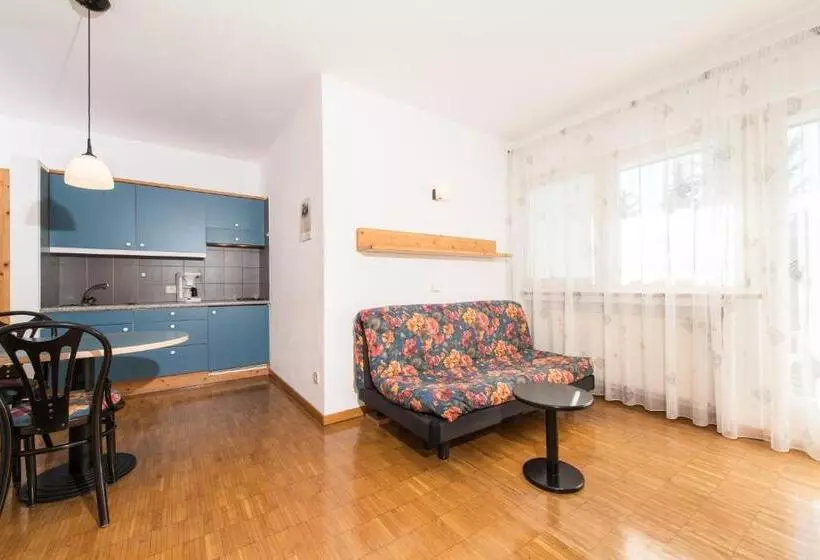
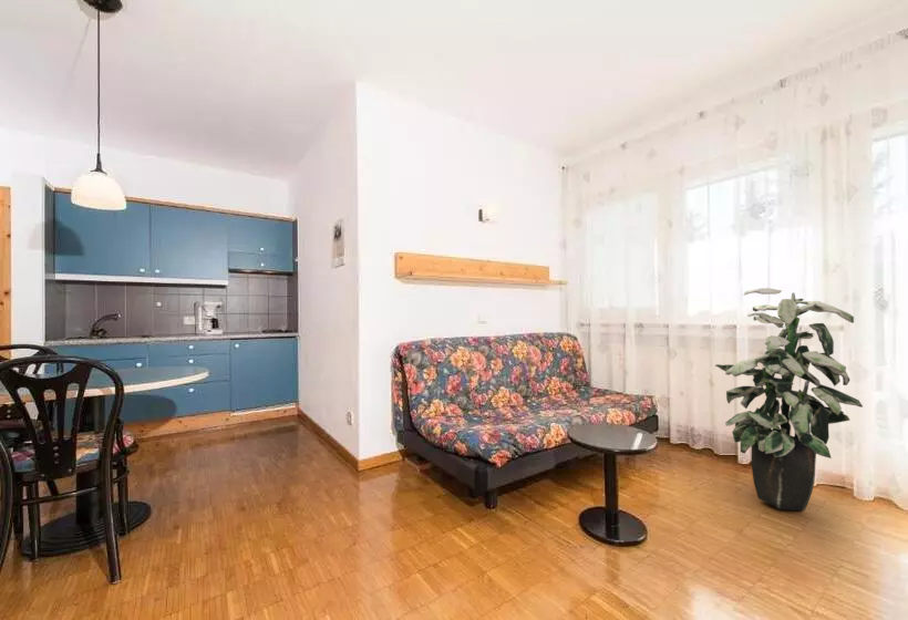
+ indoor plant (780, 394)
